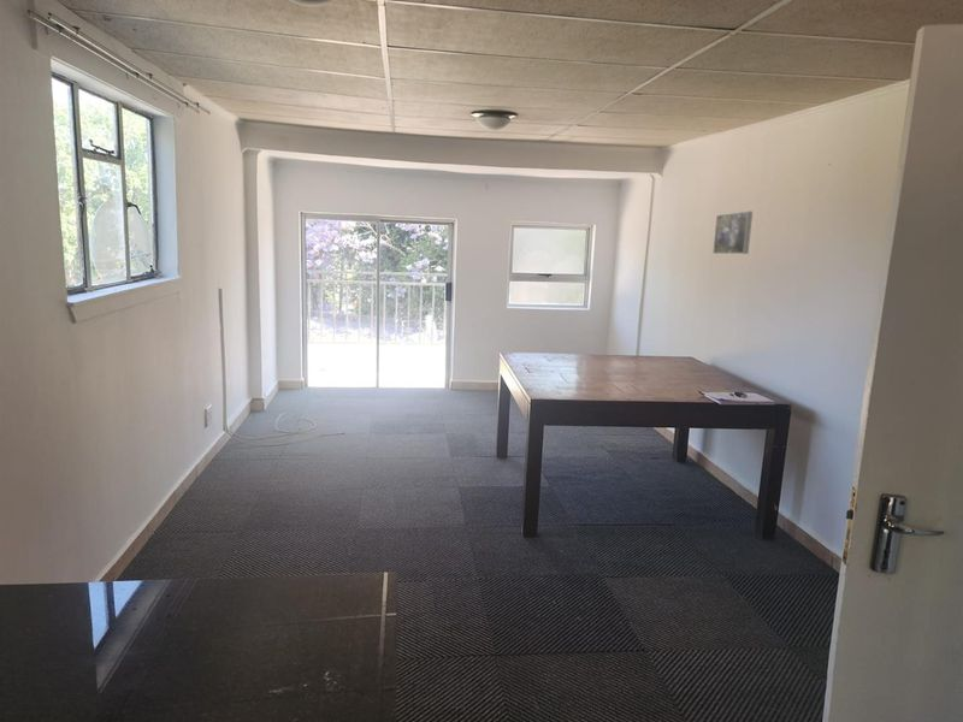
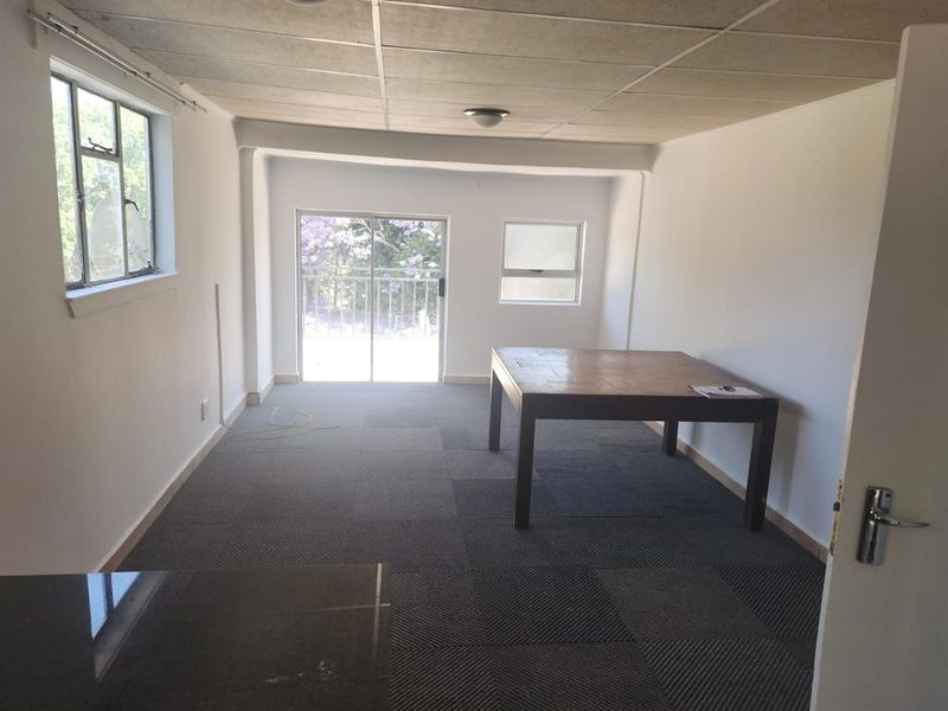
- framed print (731, 233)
